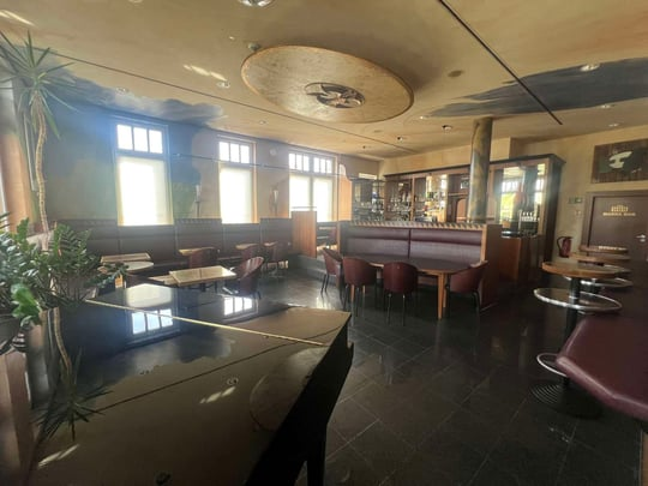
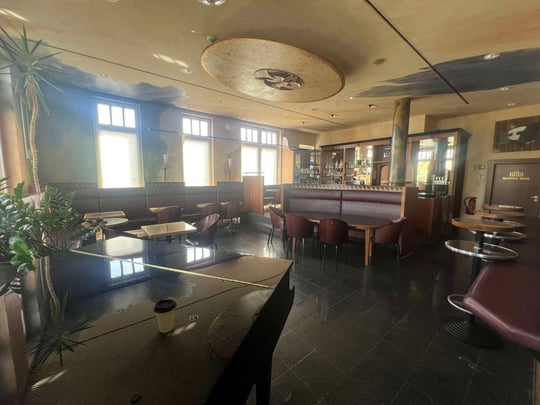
+ coffee cup (165, 315)
